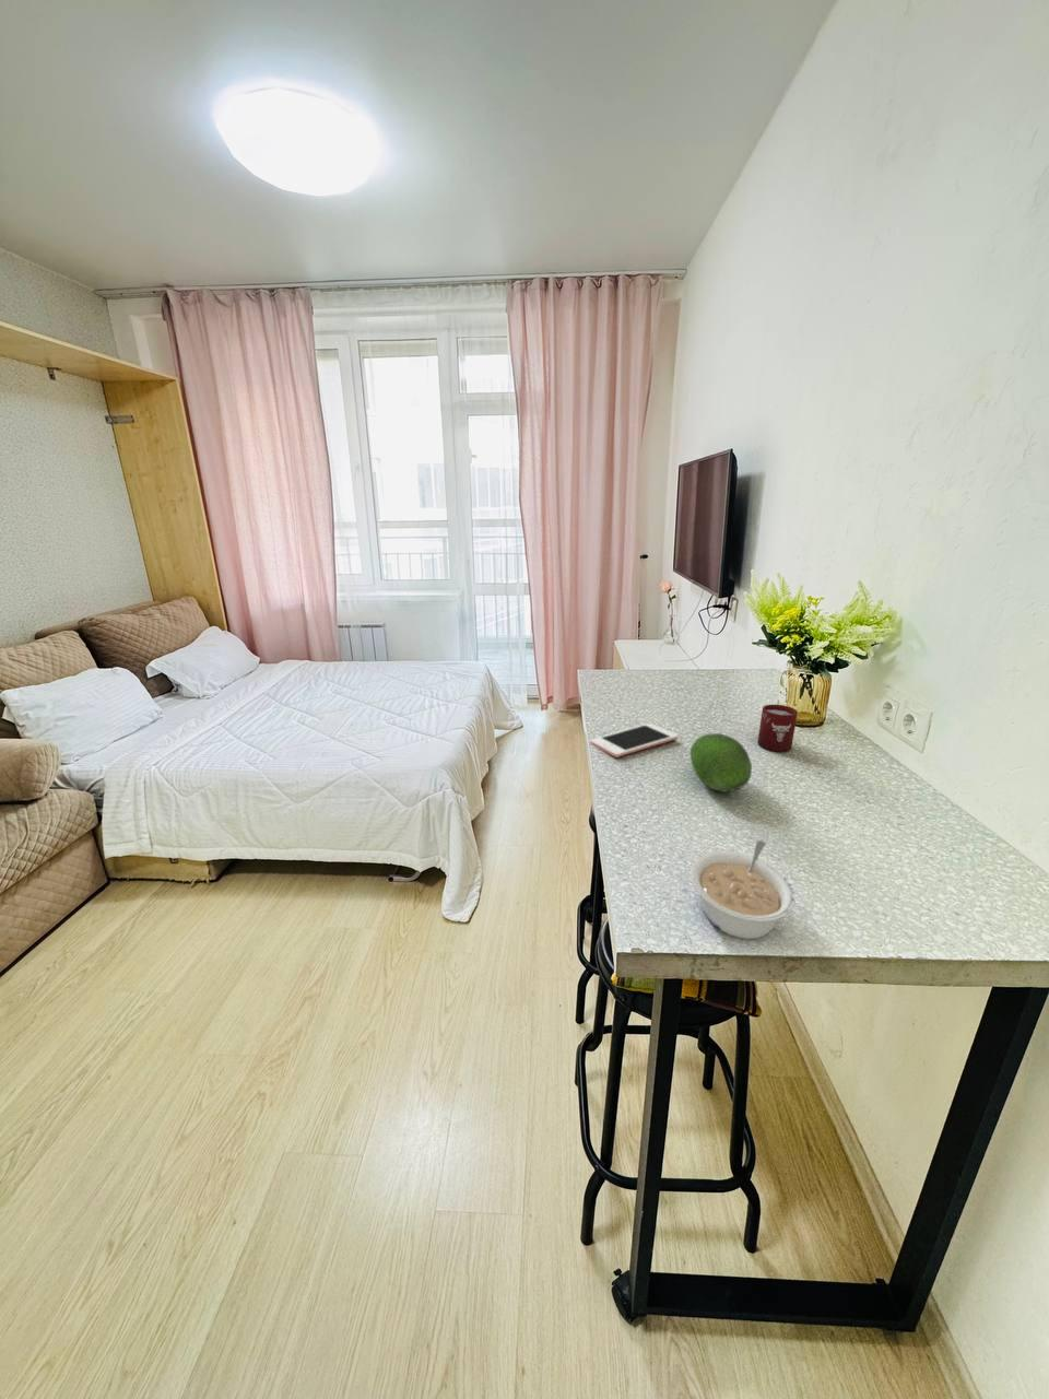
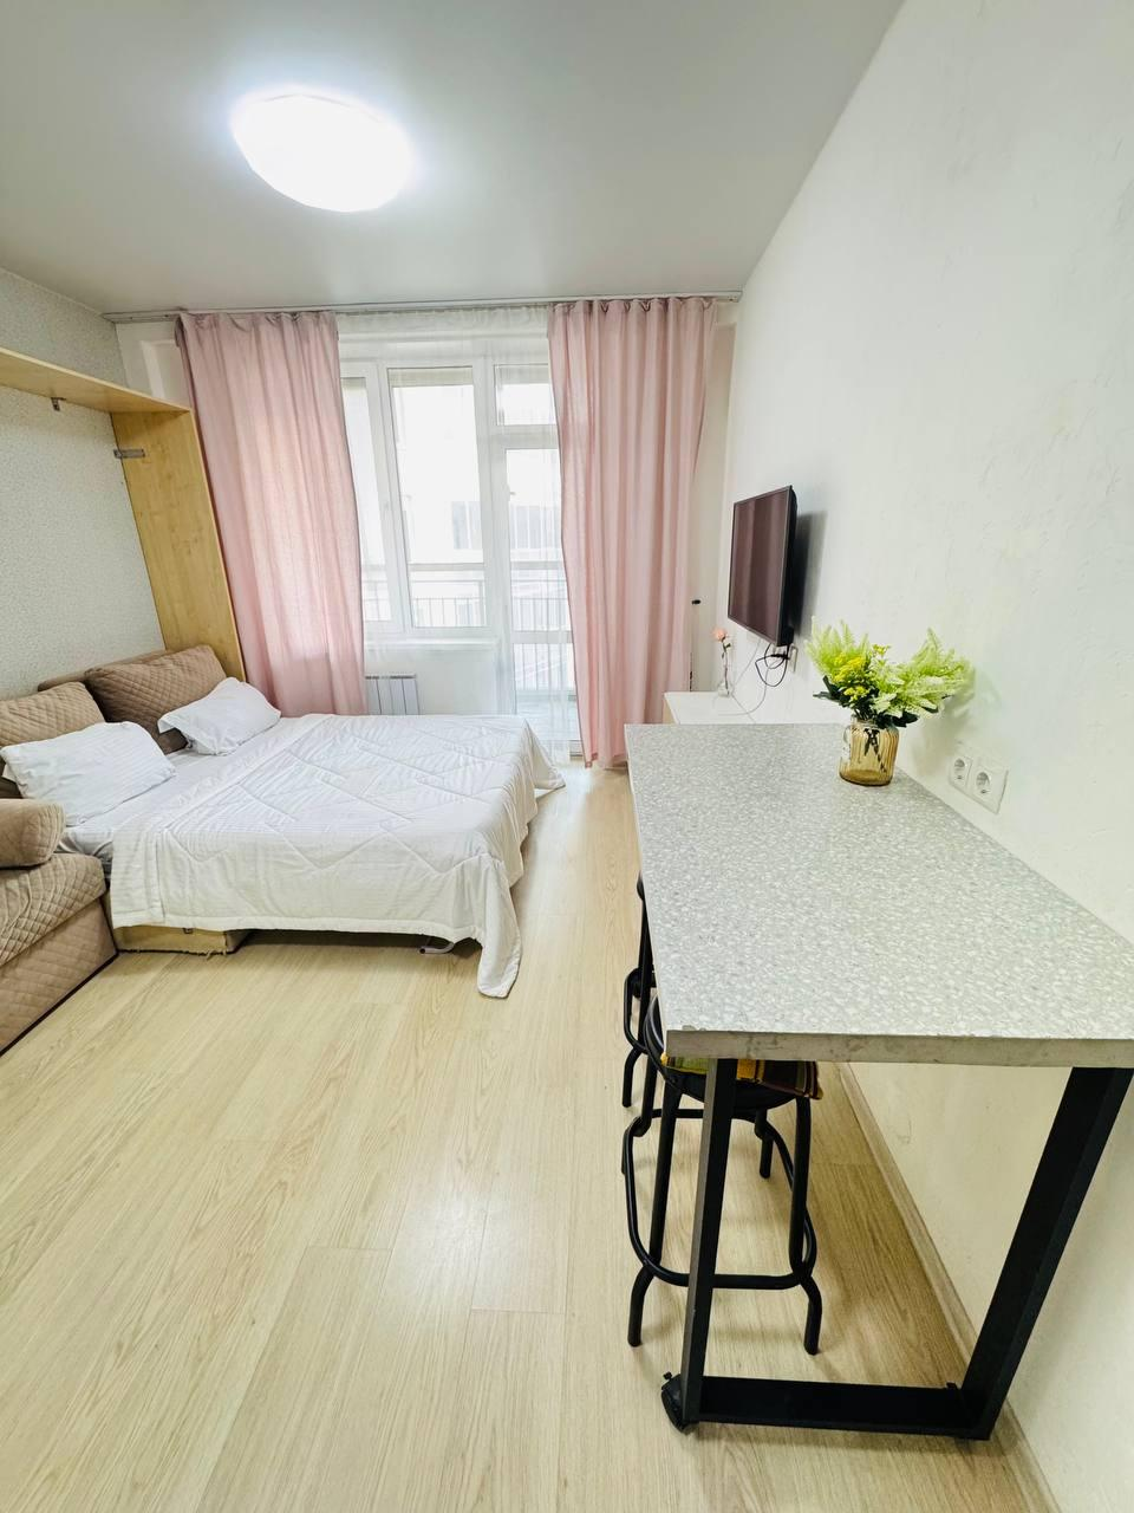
- legume (737, 891)
- cup (774, 725)
- fruit (718, 759)
- cell phone (634, 739)
